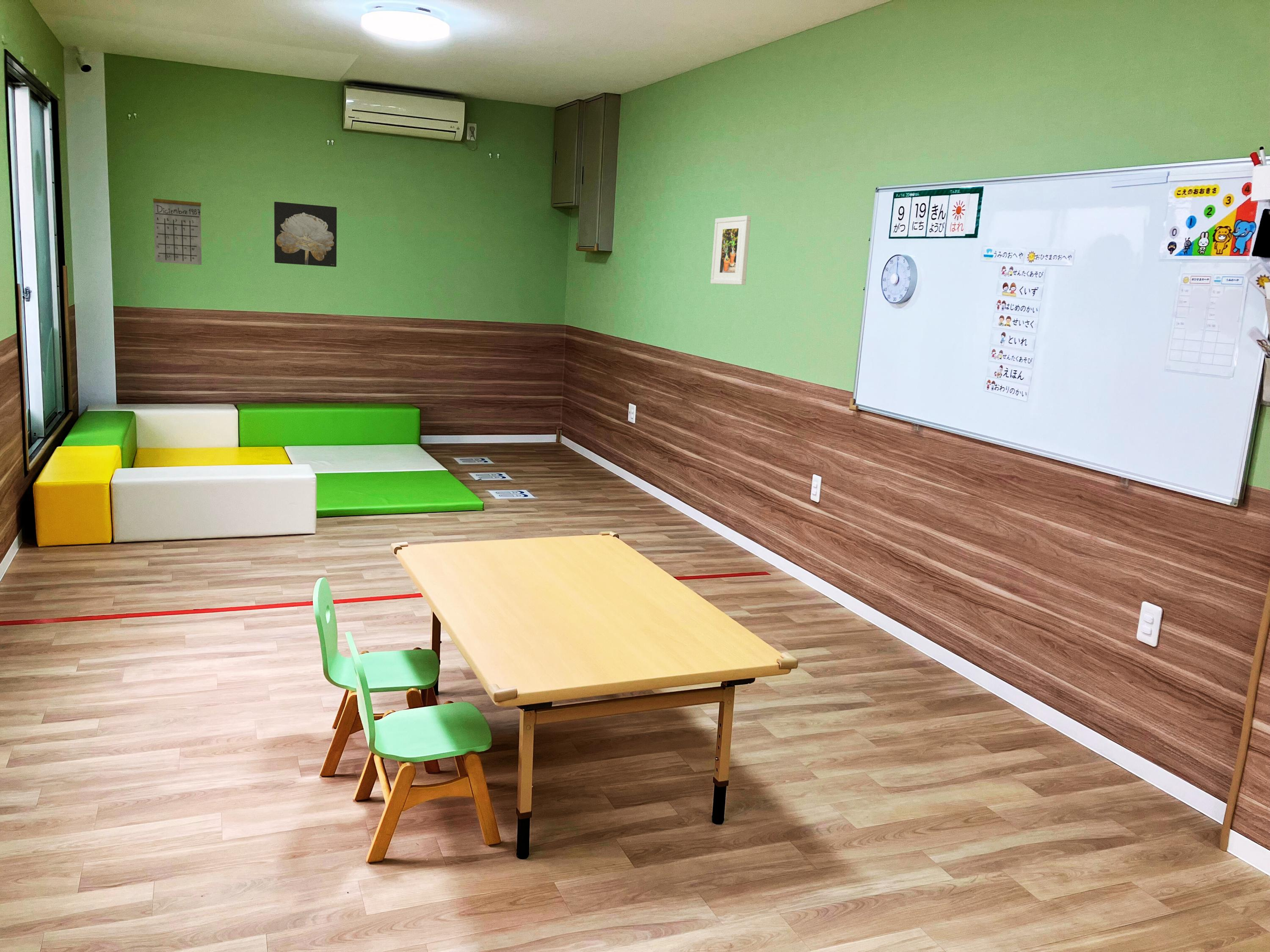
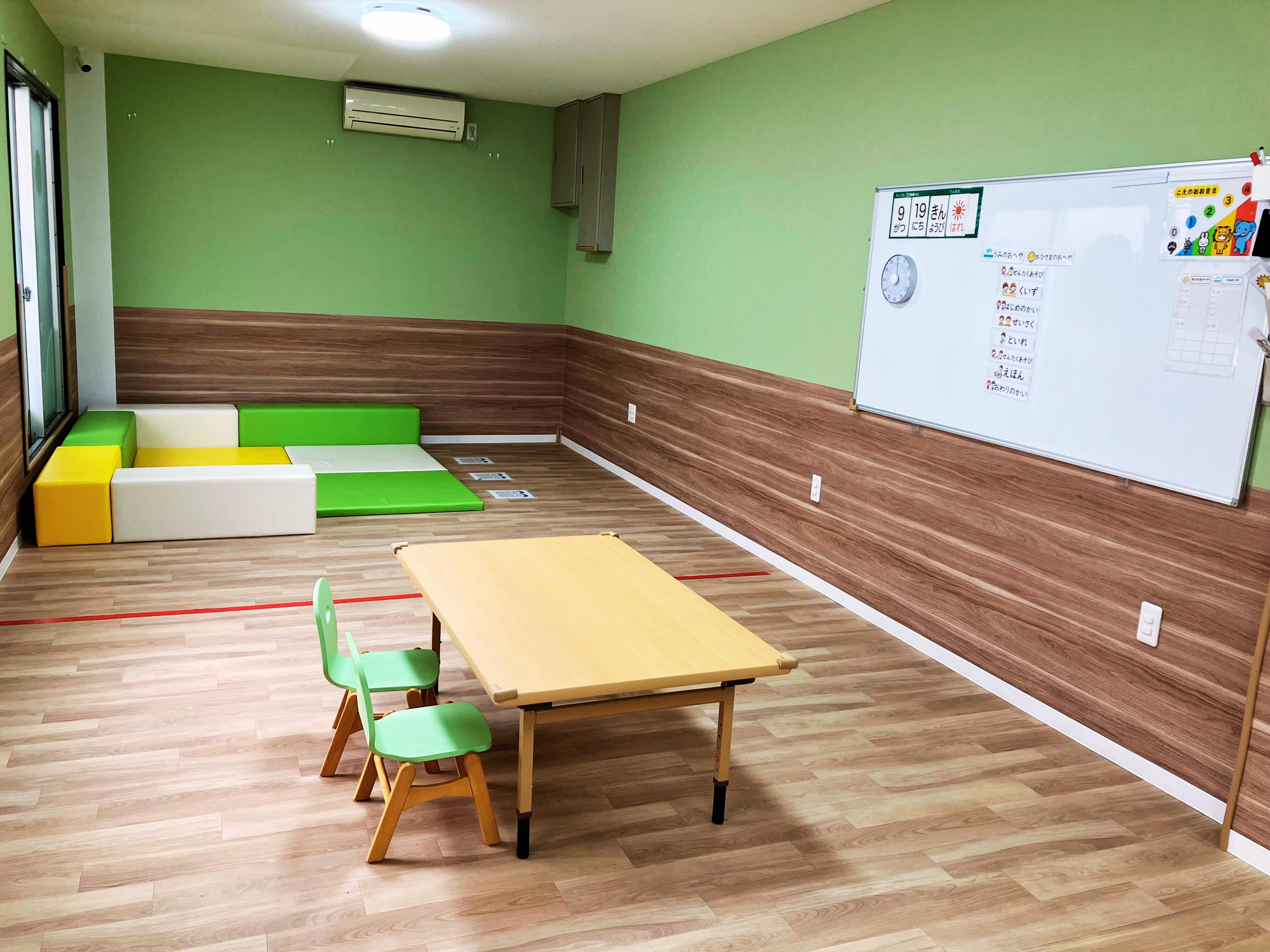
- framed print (730, 251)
- wall art (306, 235)
- calendar (178, 225)
